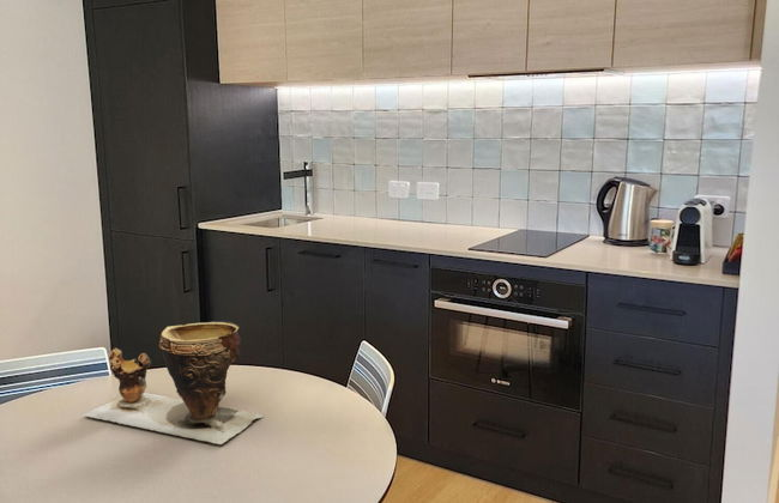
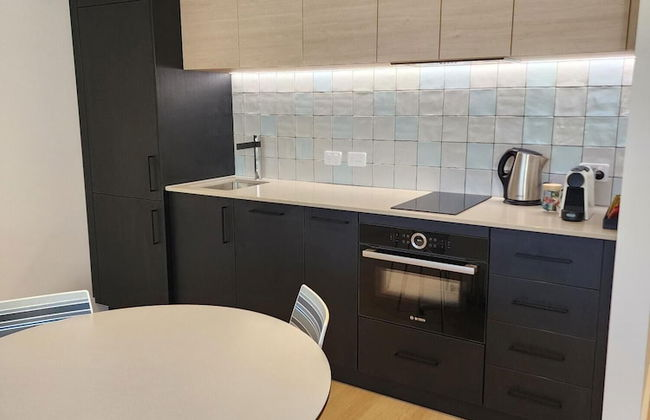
- clay pot (169, 370)
